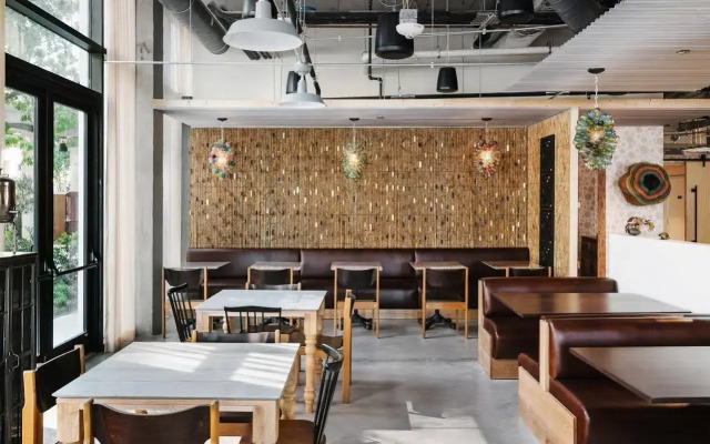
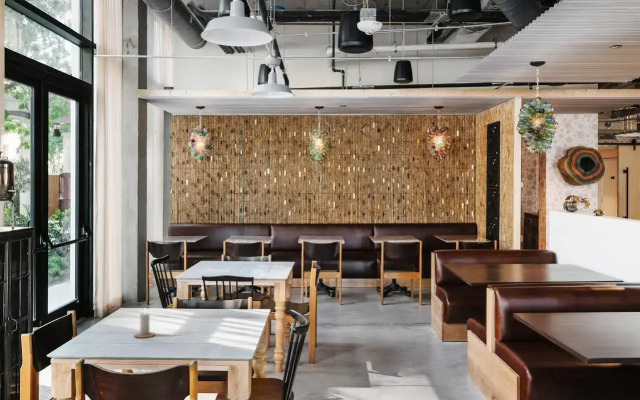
+ candle (144, 320)
